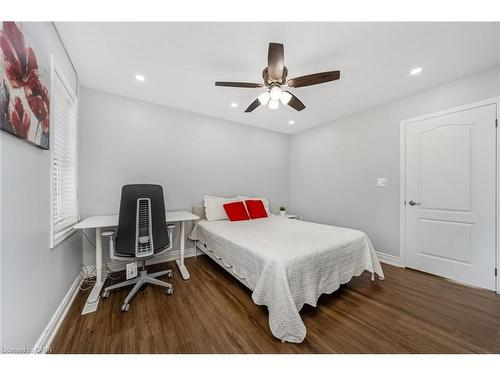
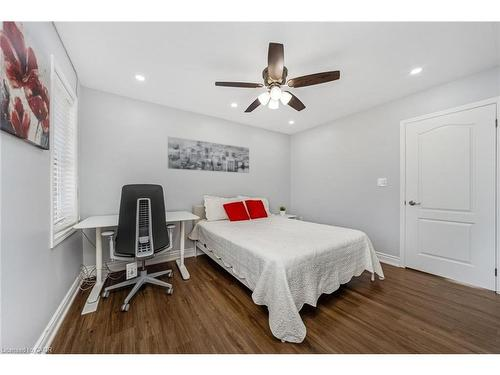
+ wall art (213, 157)
